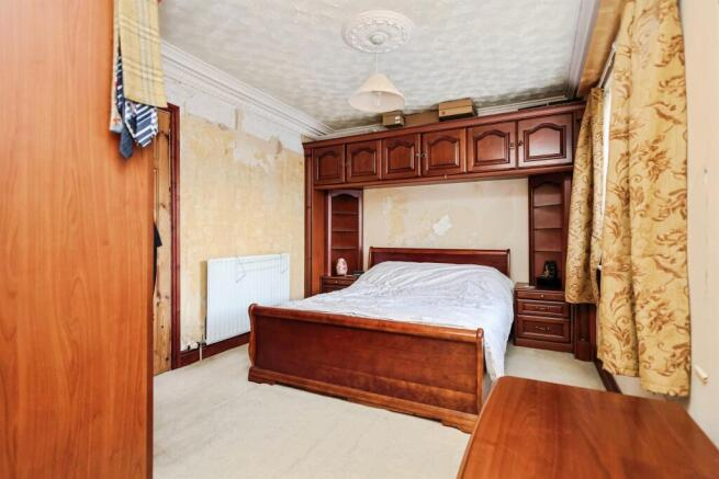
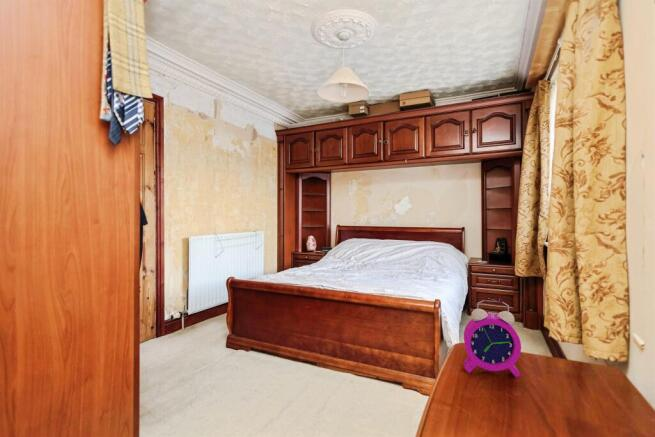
+ alarm clock (491, 335)
